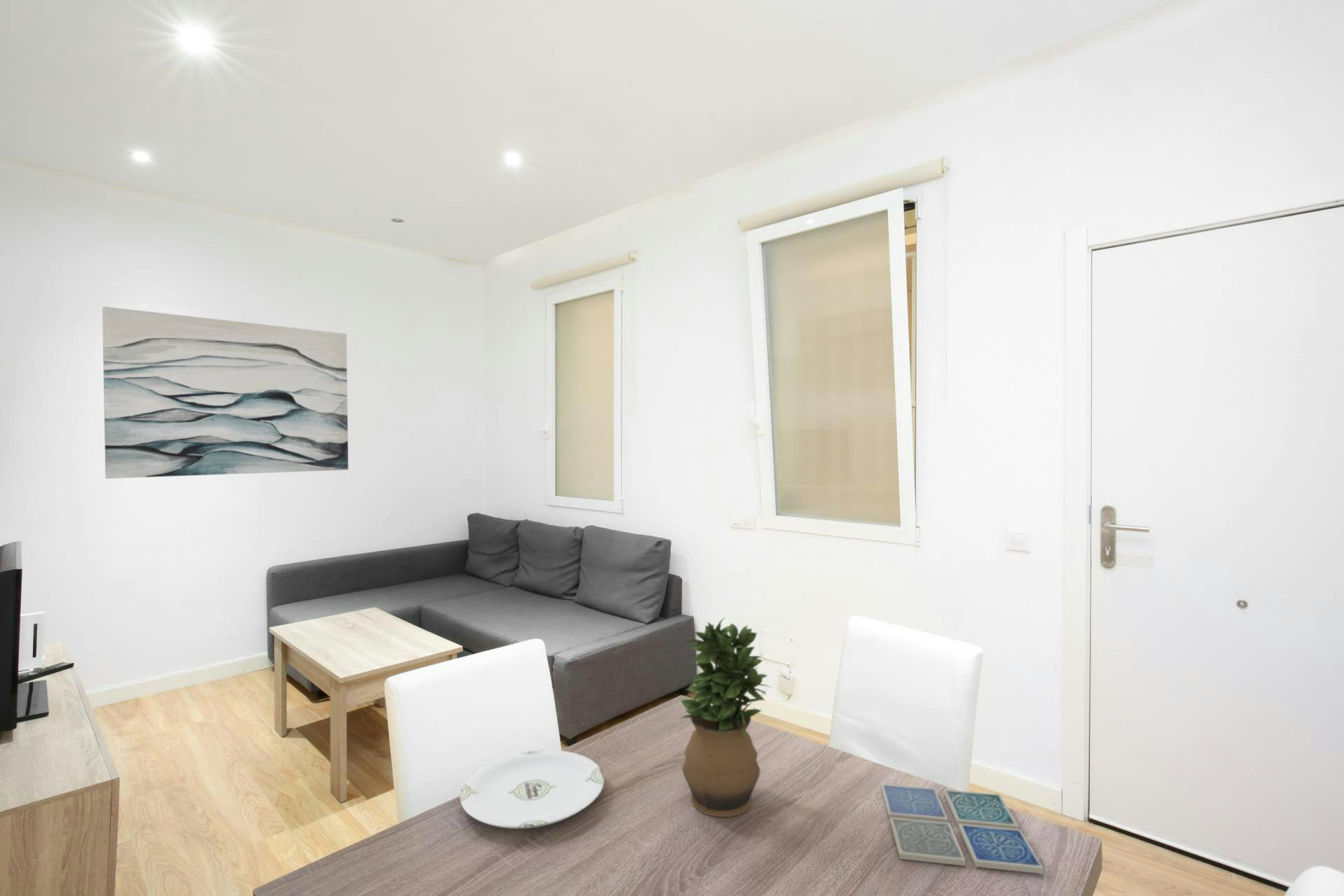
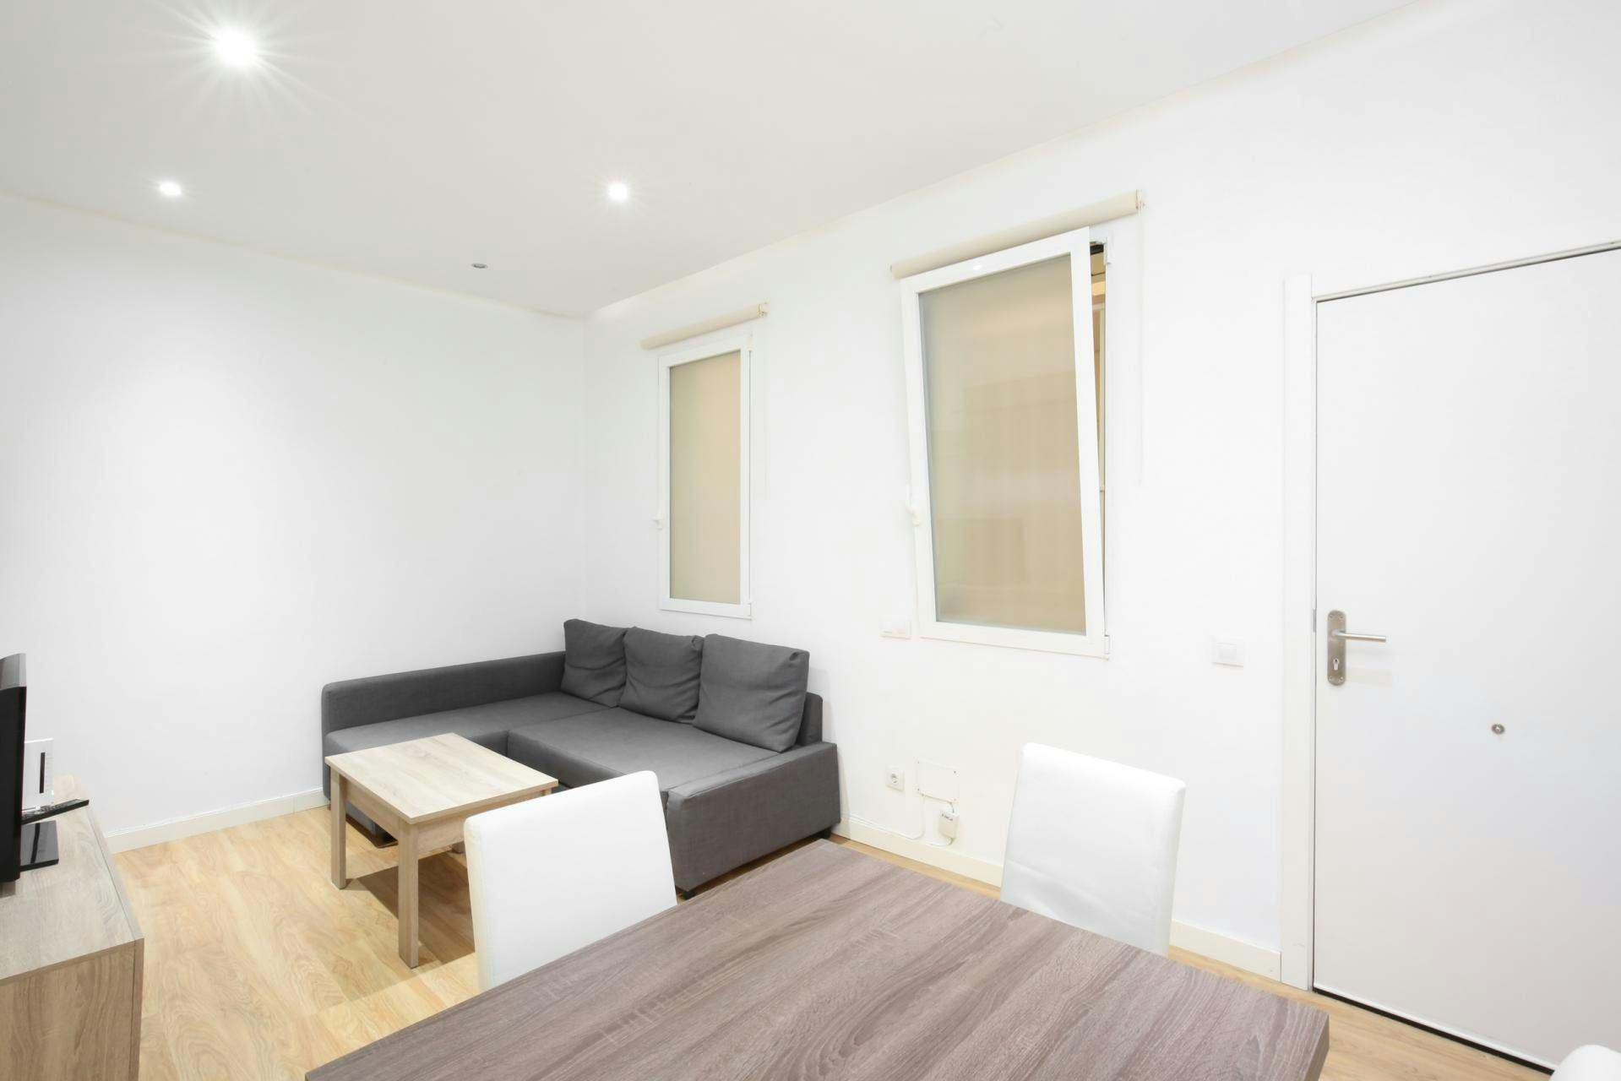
- plate (534, 790)
- wall art (240, 398)
- potted plant (731, 708)
- drink coaster (956, 822)
